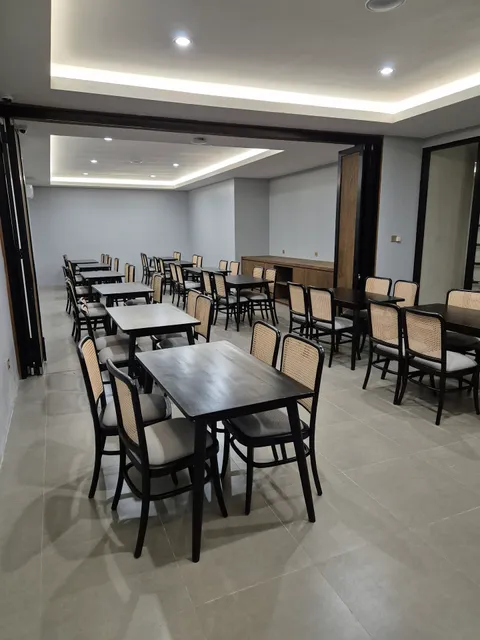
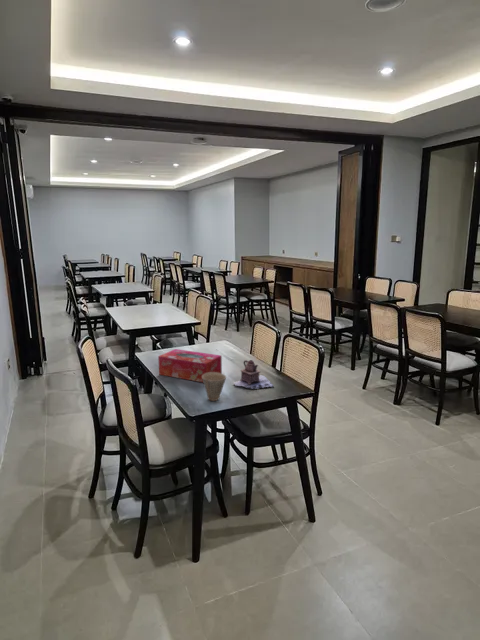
+ teapot (251, 371)
+ tissue box (190, 365)
+ cup (214, 387)
